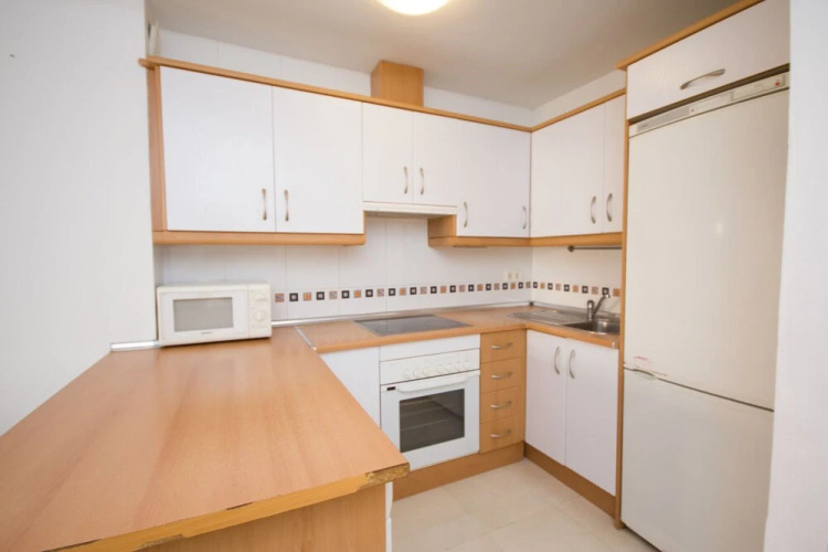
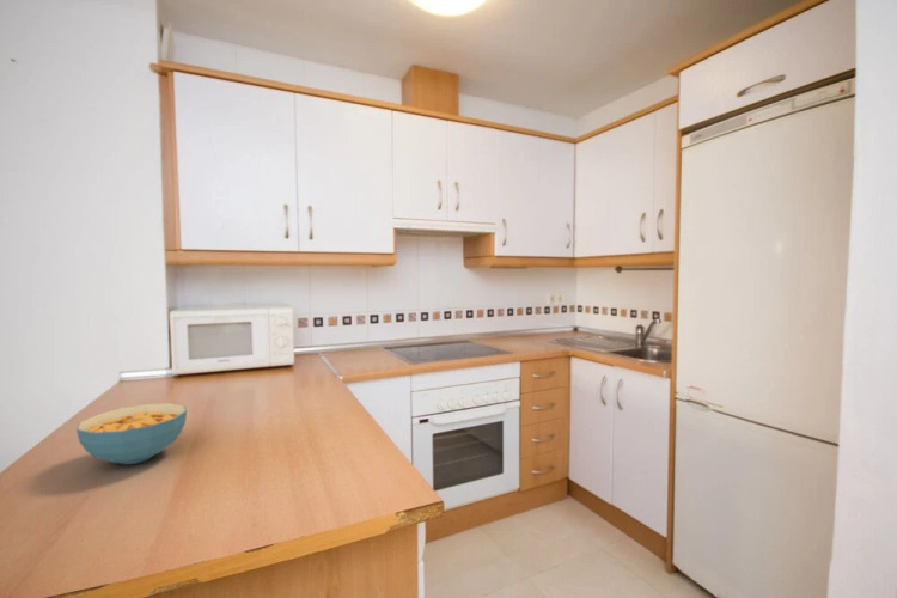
+ cereal bowl (135, 437)
